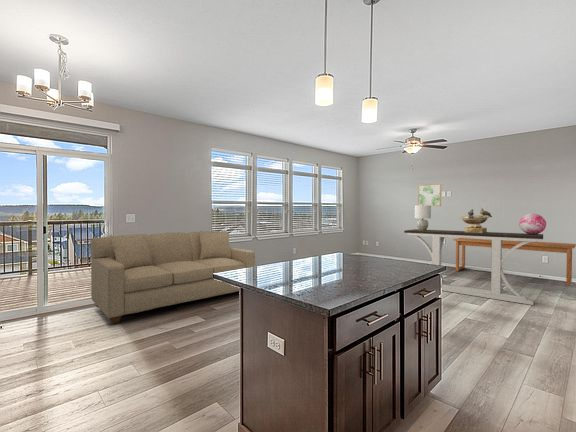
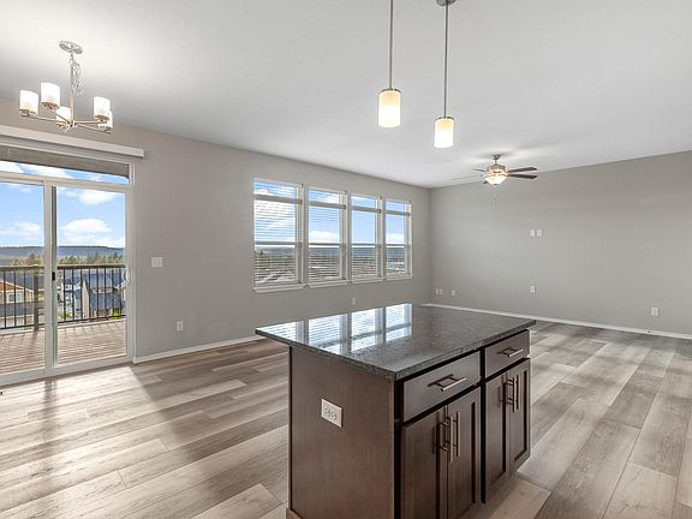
- dining table (468, 238)
- lamp (422, 217)
- sofa (180, 266)
- wall art (429, 195)
- birdbath (474, 220)
- decorative globe (532, 223)
- bench (509, 248)
